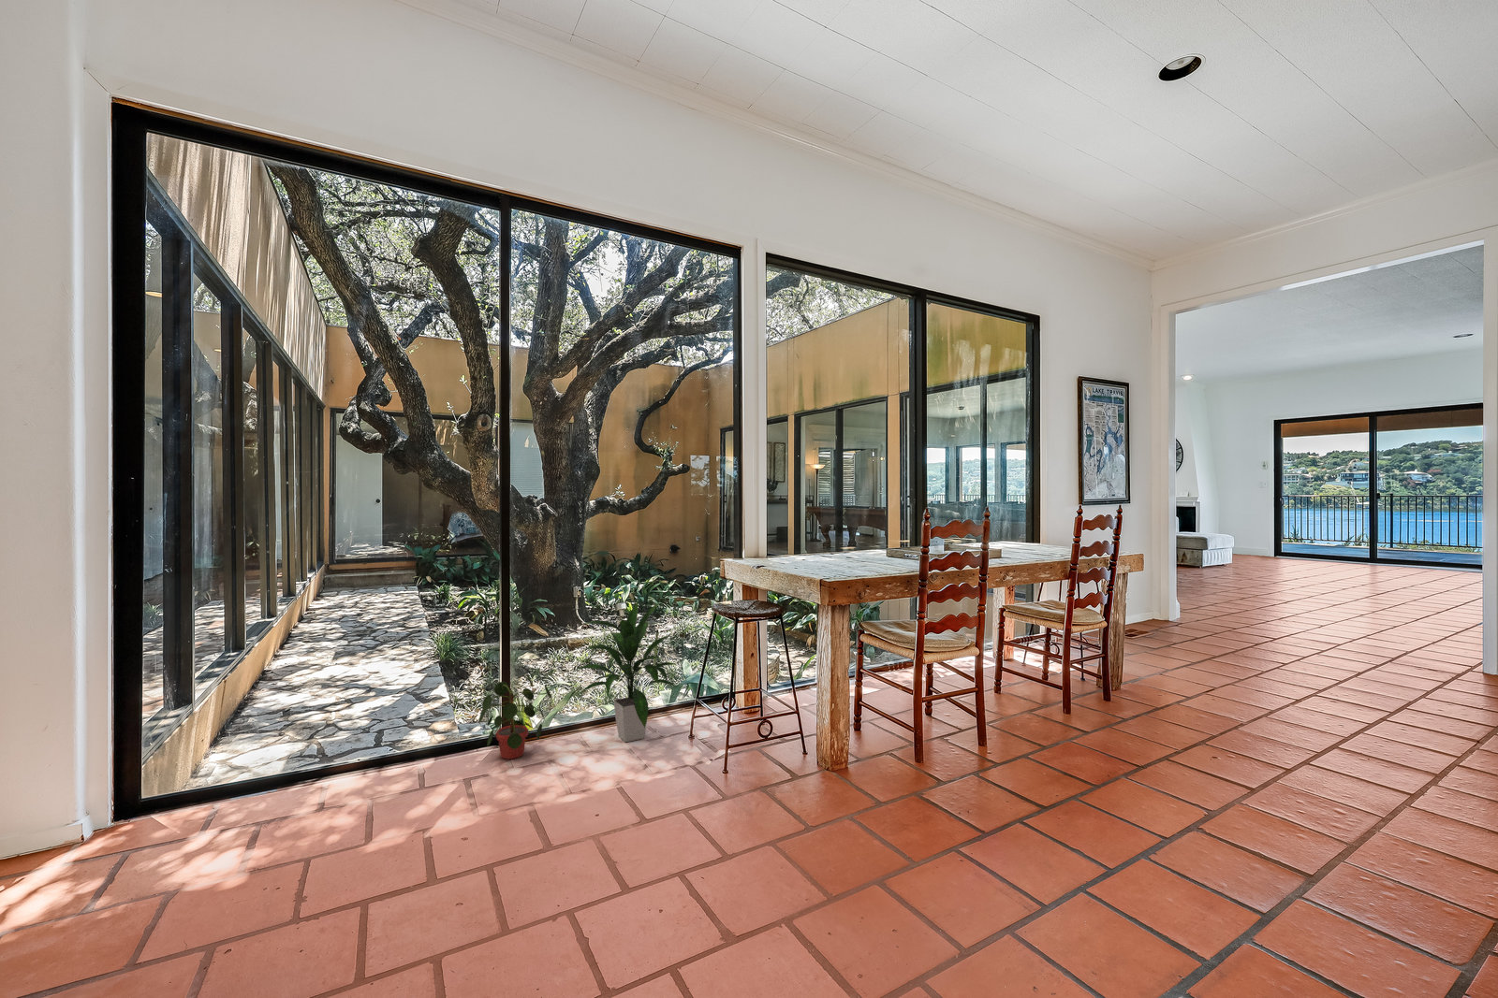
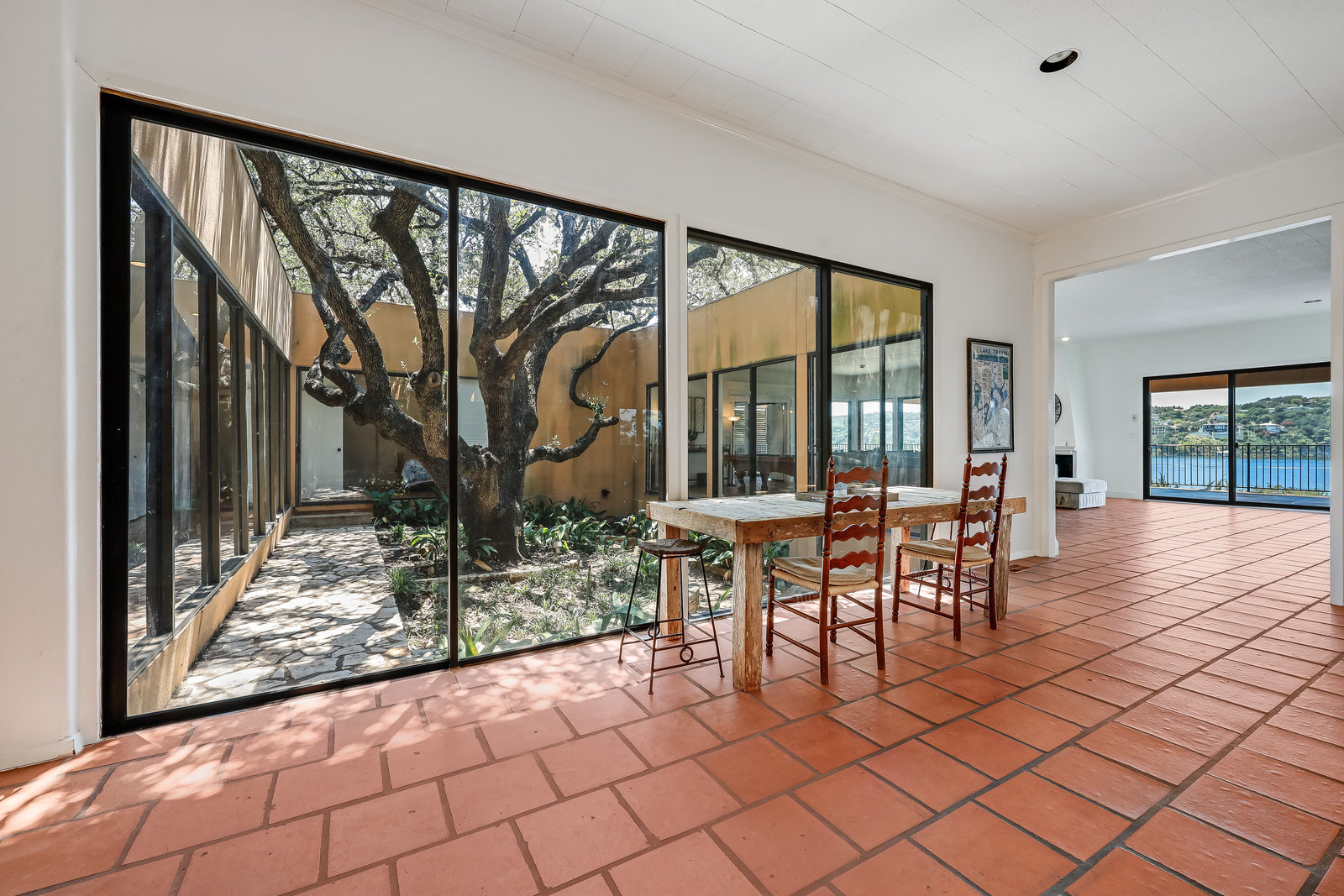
- potted plant (516, 713)
- indoor plant (629, 671)
